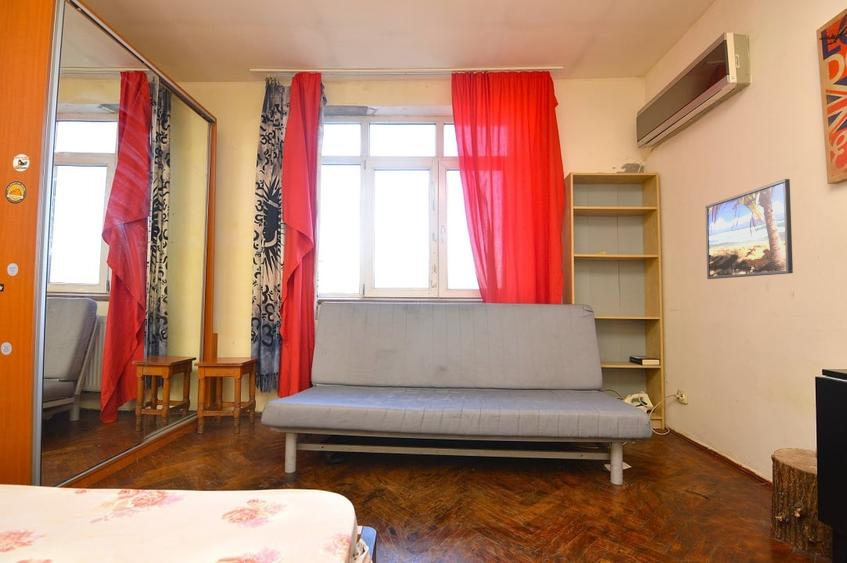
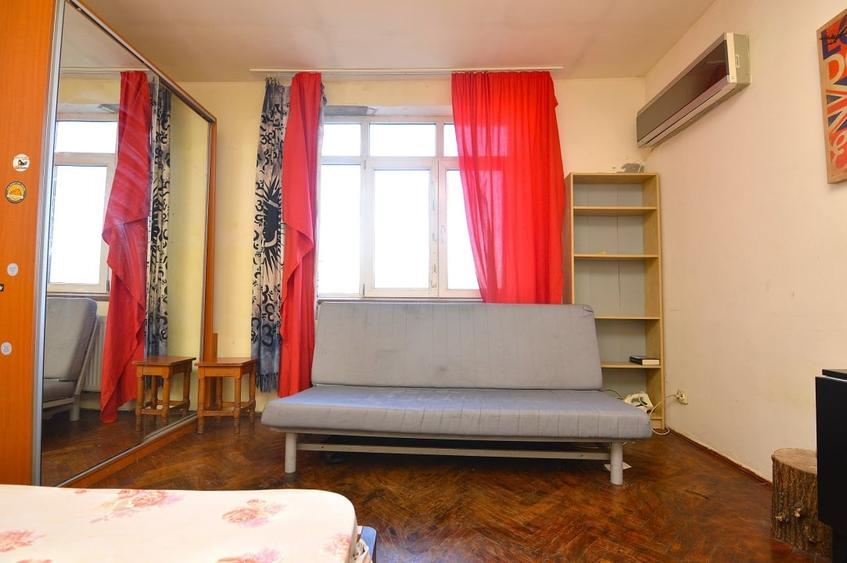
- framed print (743, 235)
